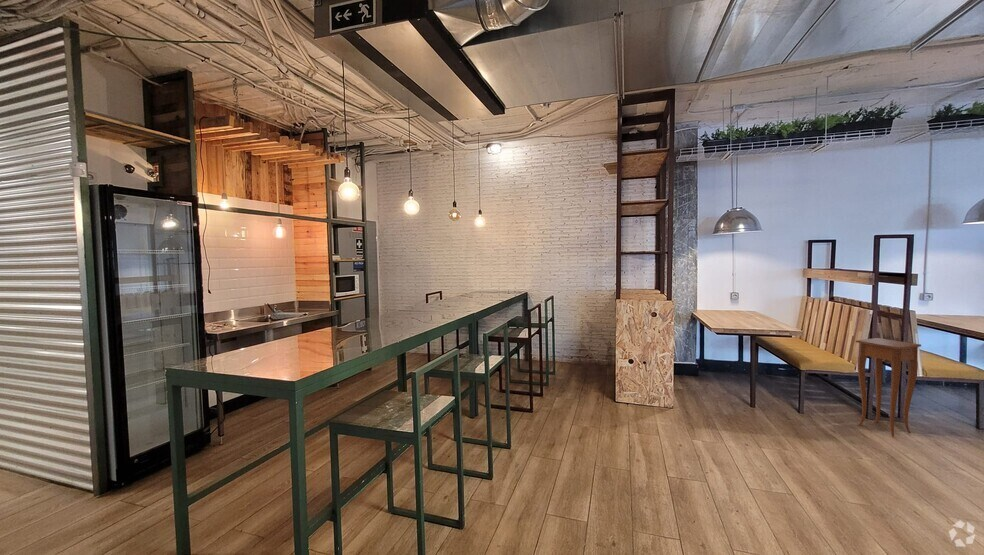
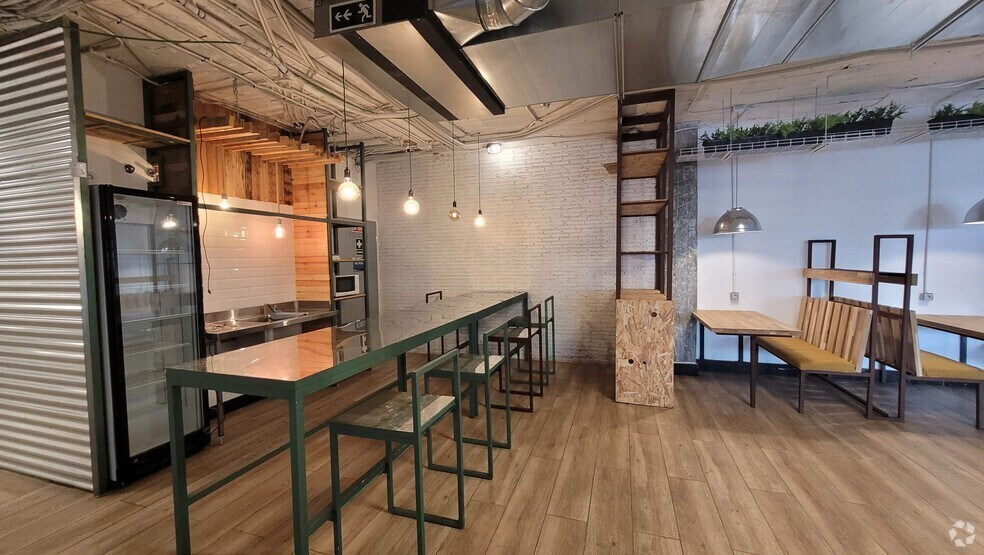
- side table (881, 385)
